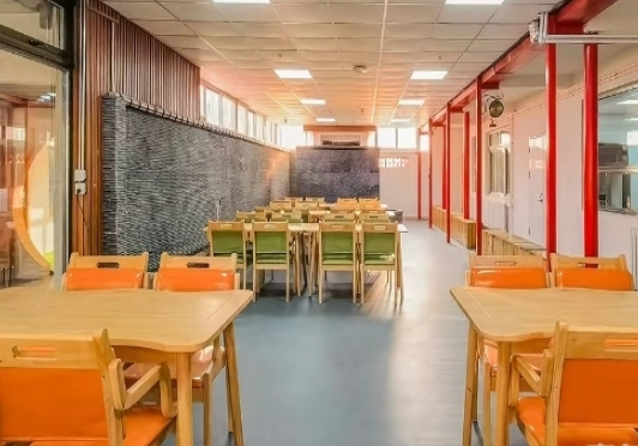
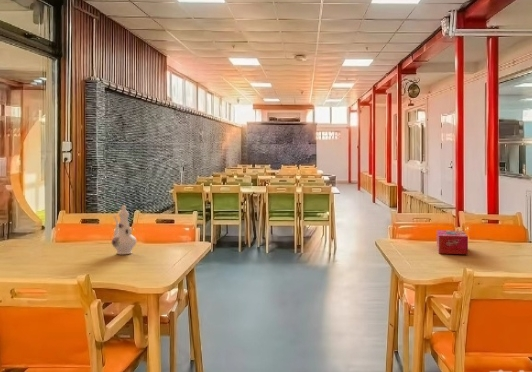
+ chinaware (122, 229)
+ tissue box (451, 241)
